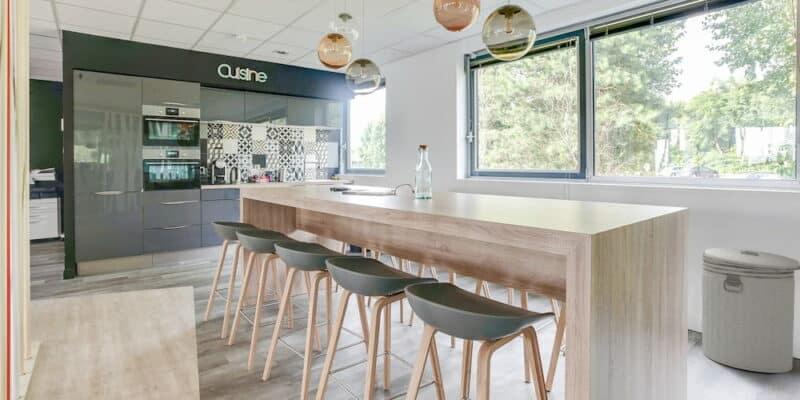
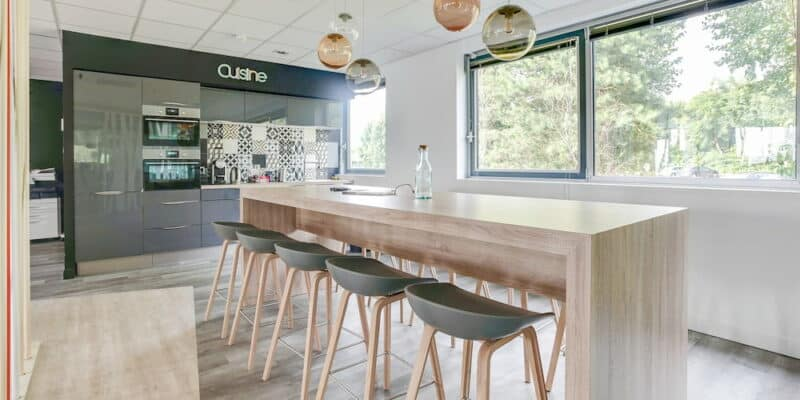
- can (748, 305)
